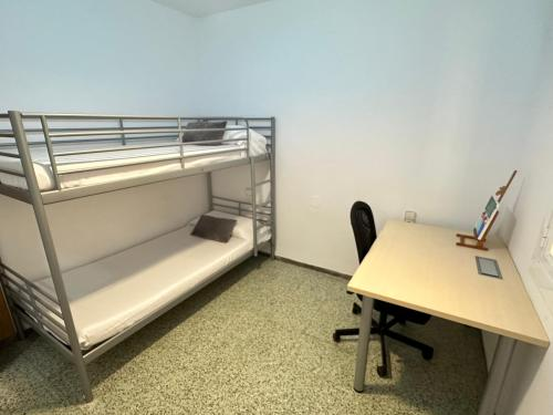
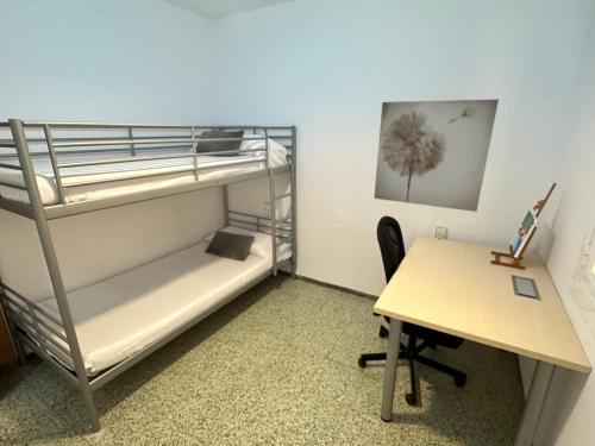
+ wall art (428, 155)
